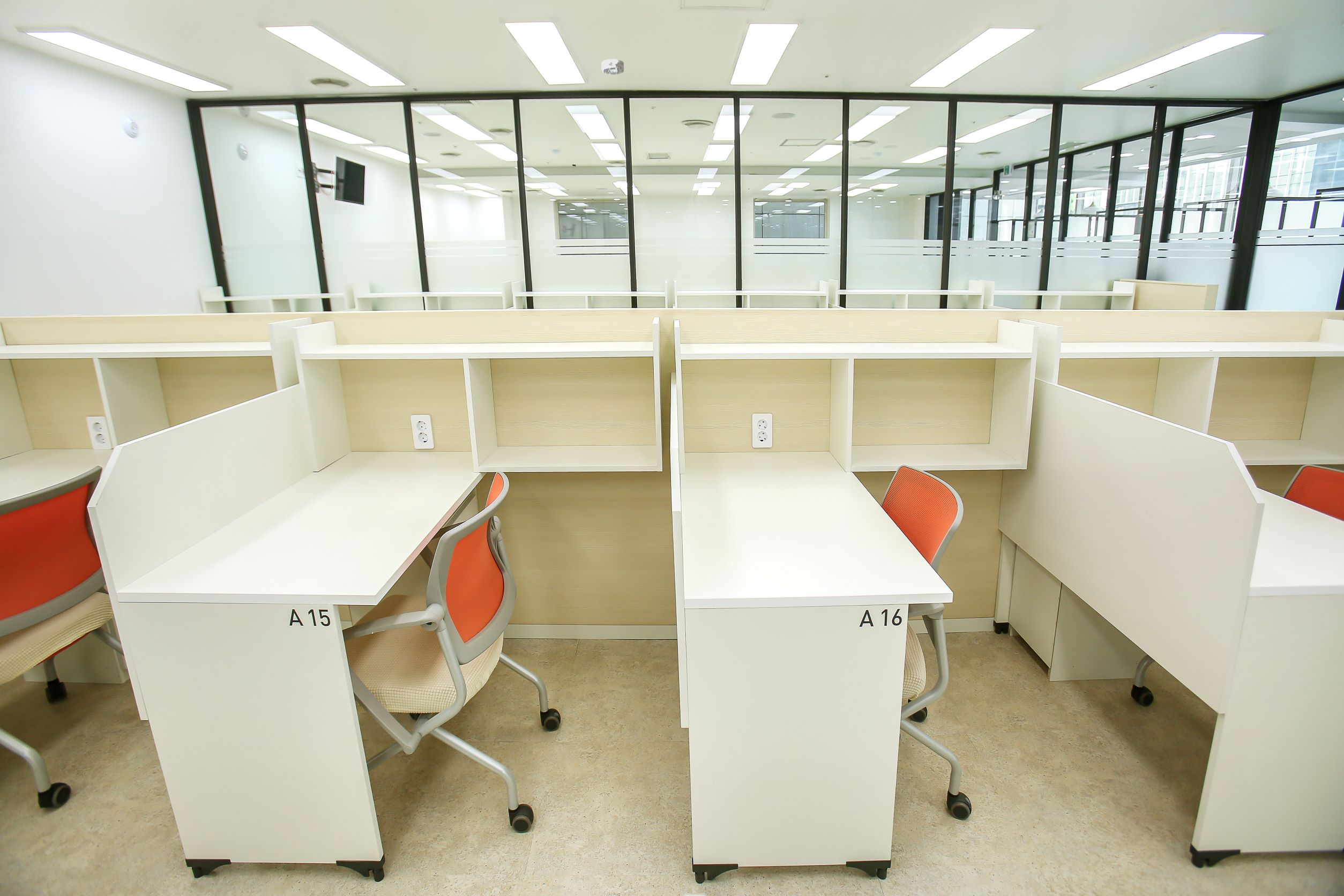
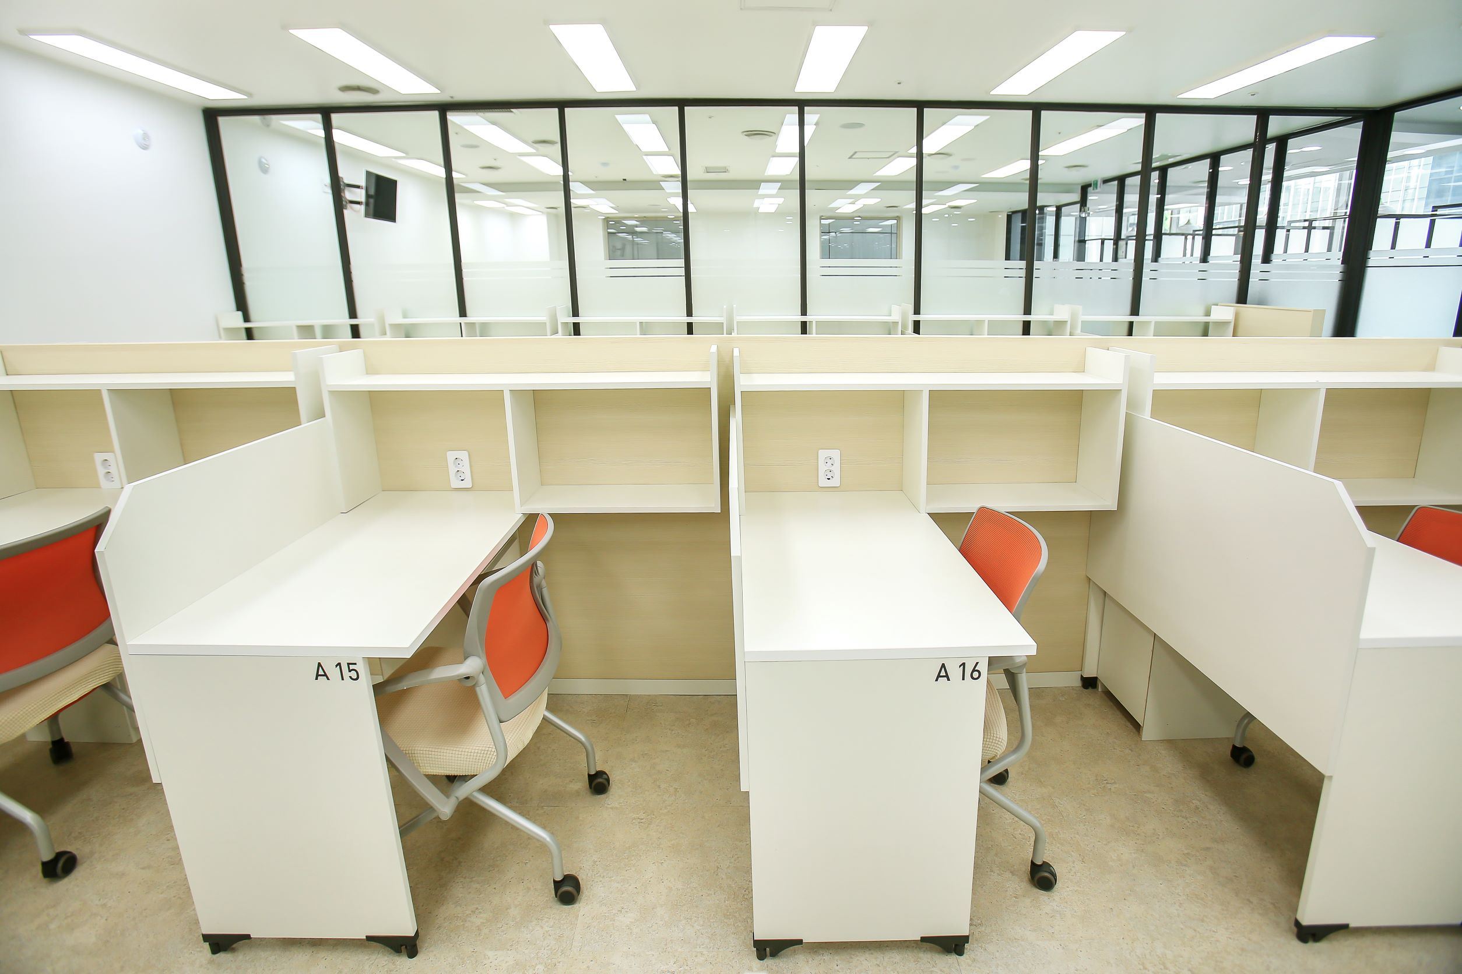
- smoke detector (613, 66)
